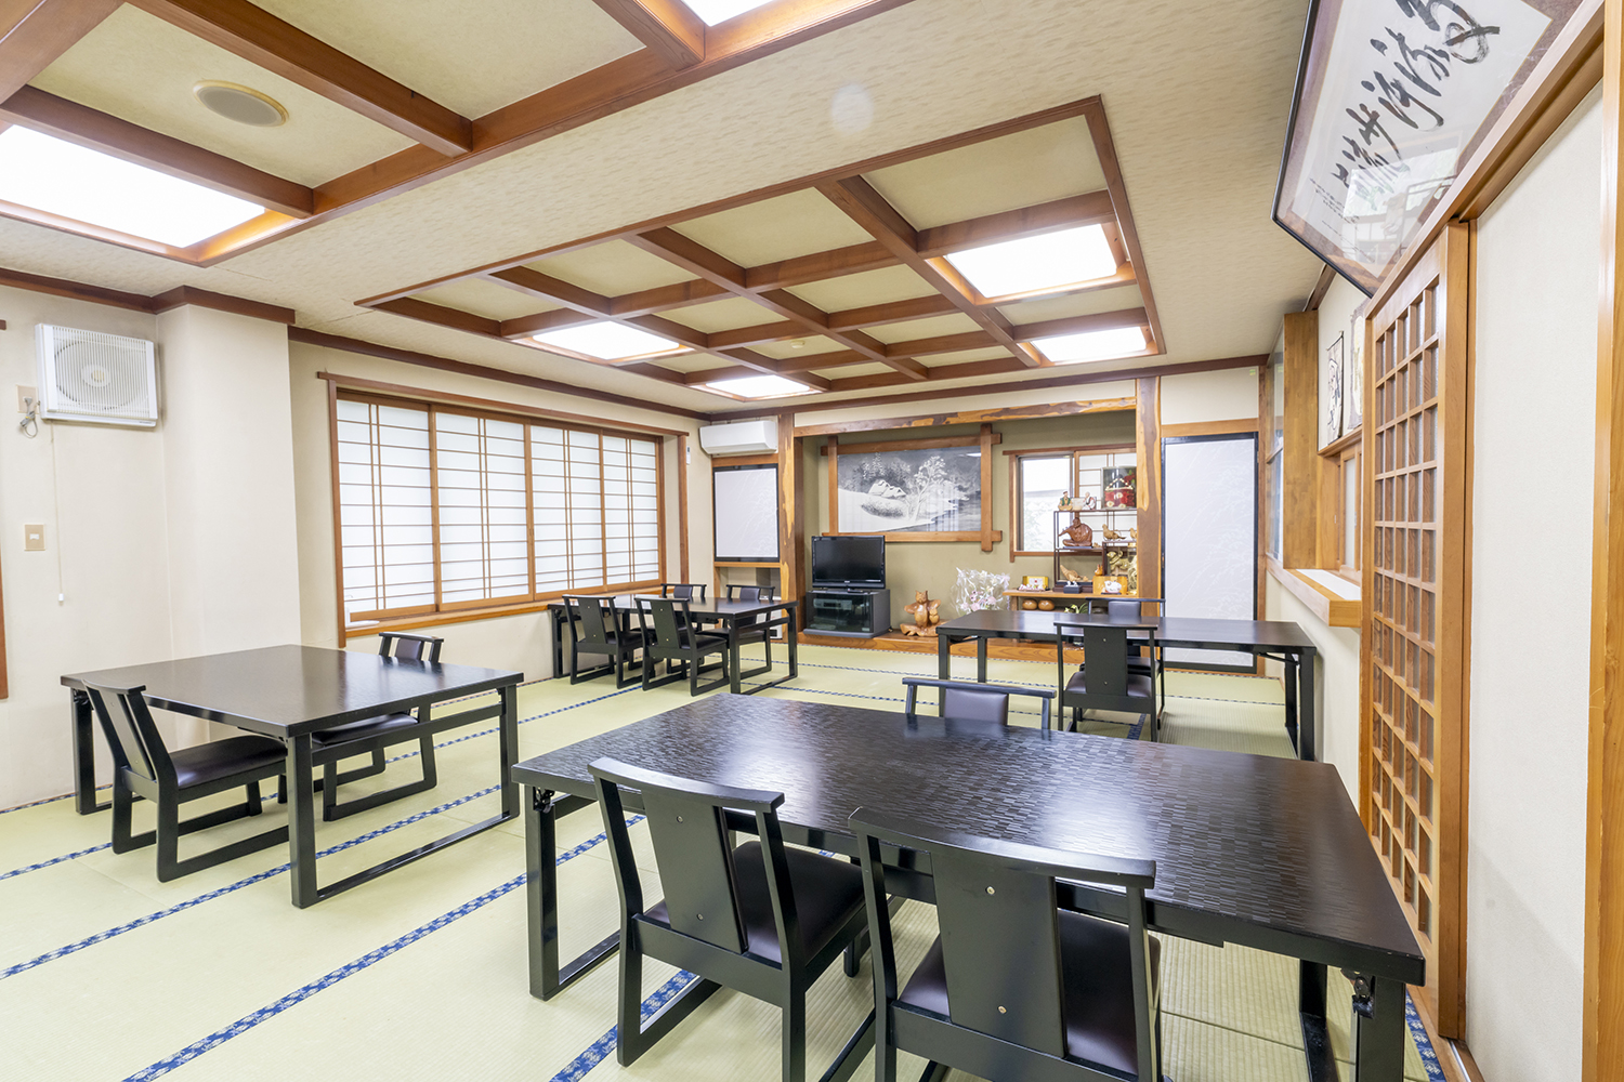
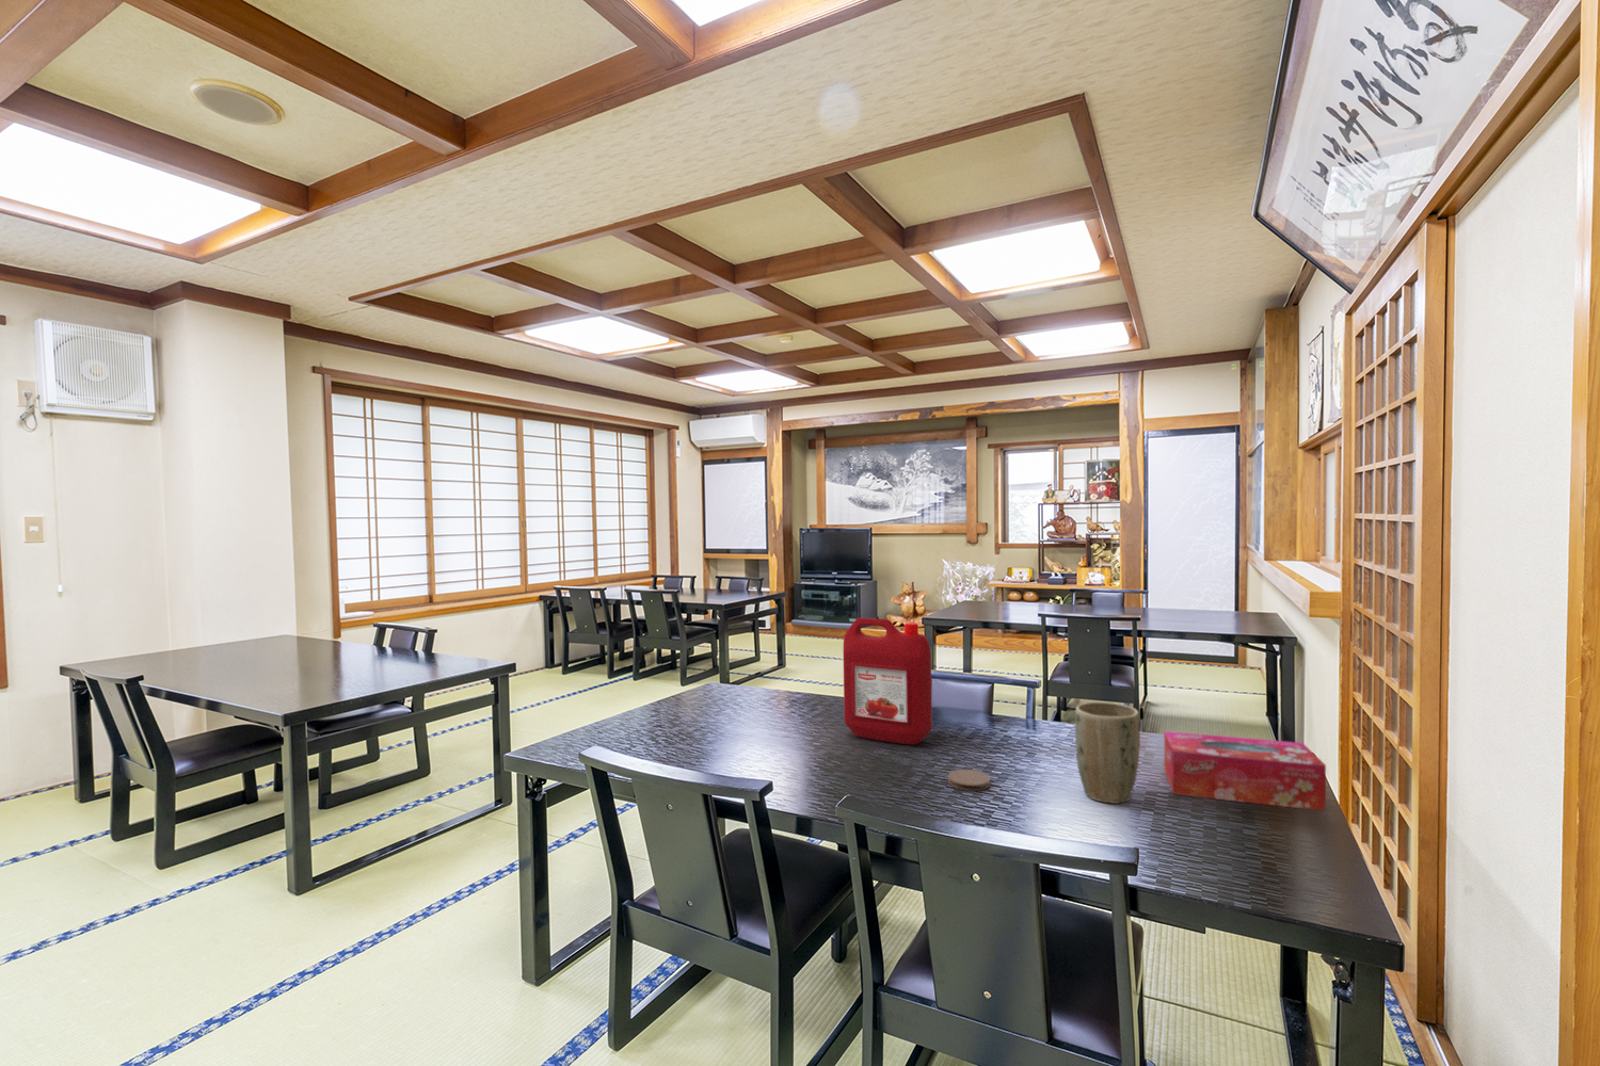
+ tissue box (1238, 767)
+ ketchup jug (887, 678)
+ plant pot (1107, 752)
+ coaster (969, 779)
